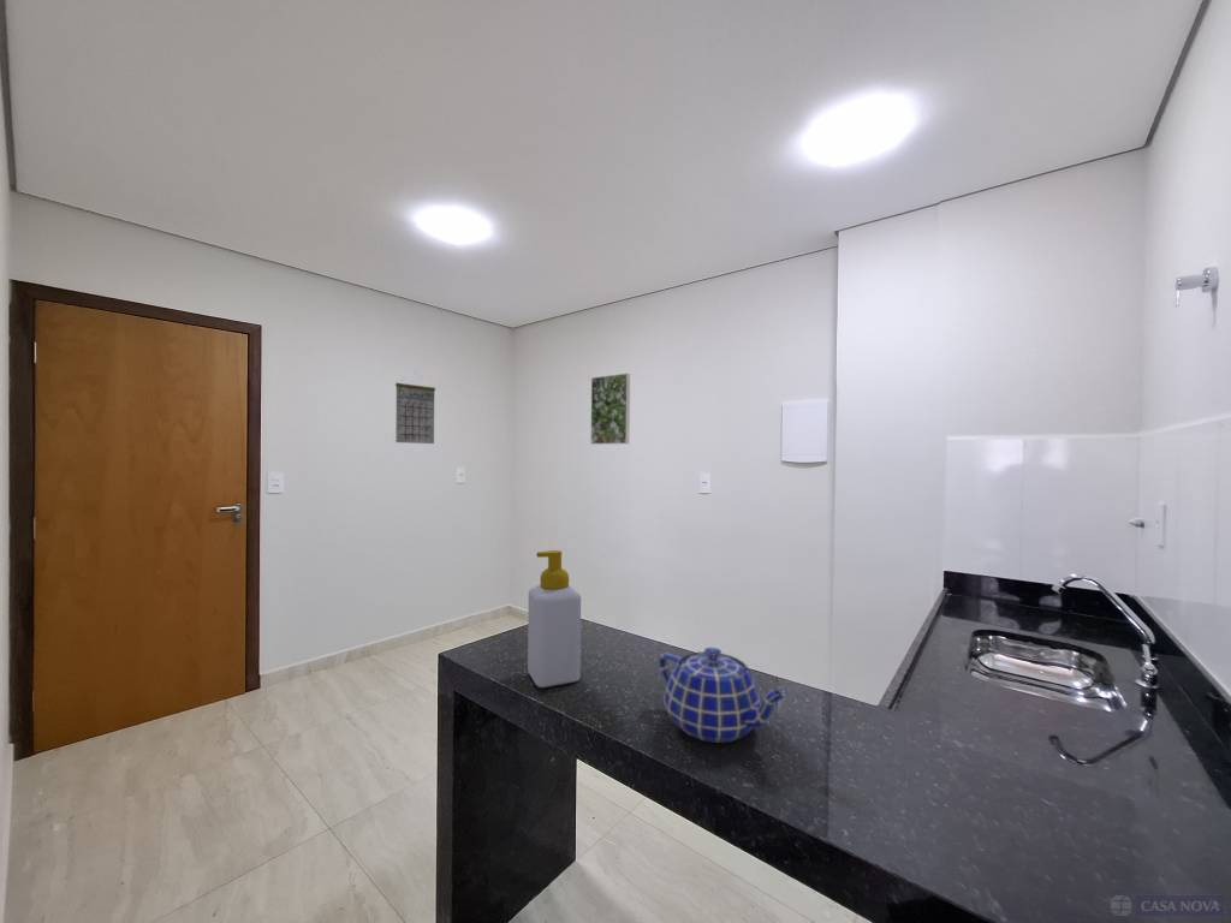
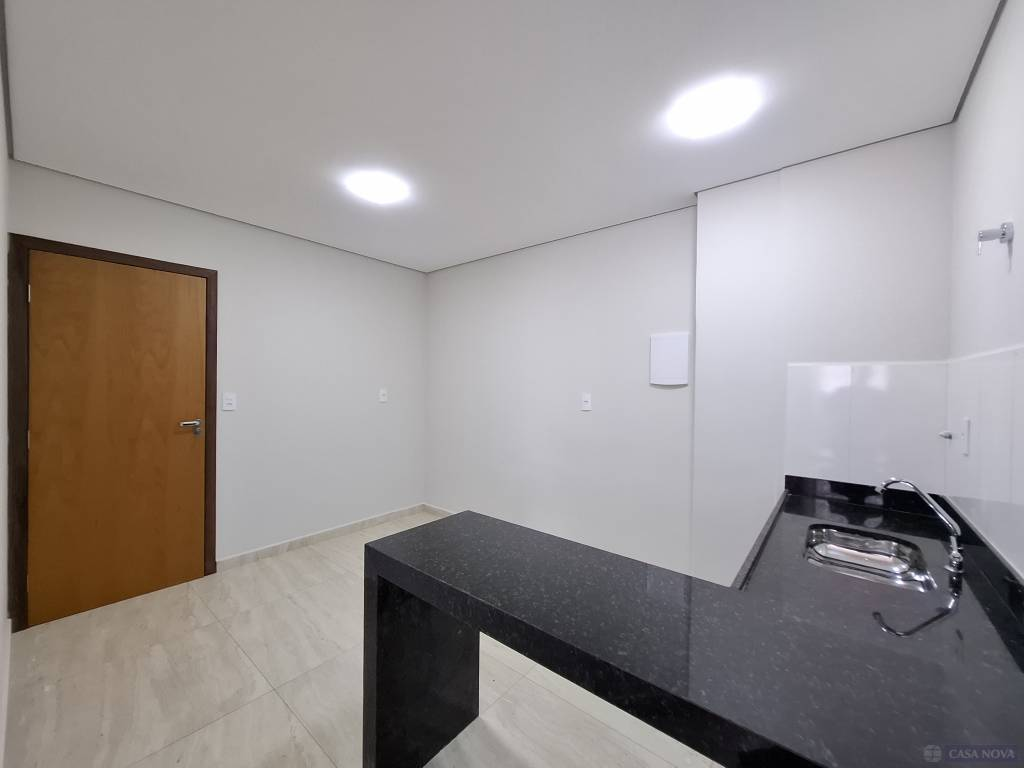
- teapot (715, 689)
- soap bottle (554, 614)
- calendar (415, 407)
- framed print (609, 410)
